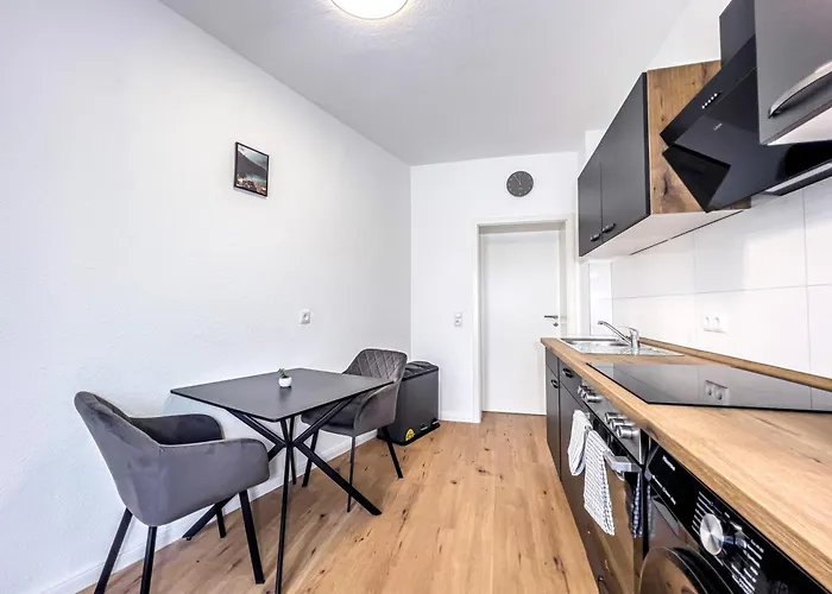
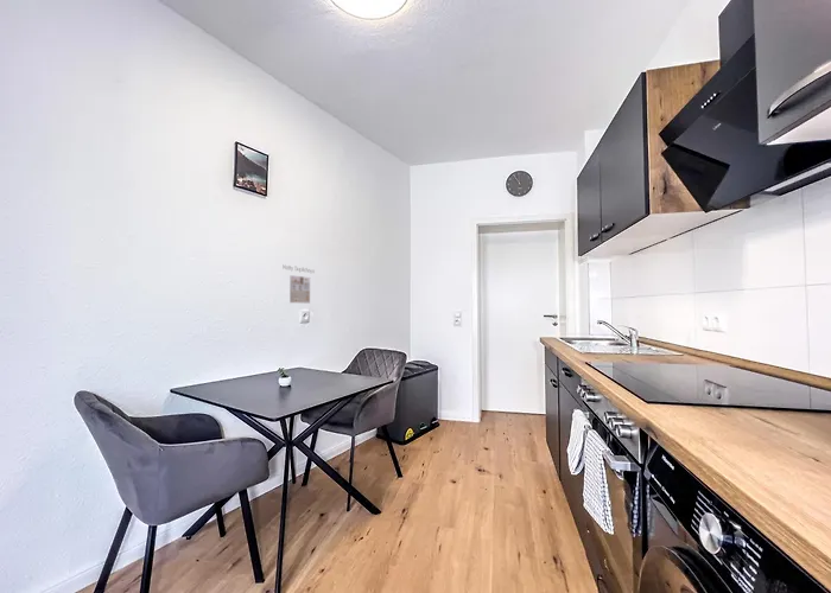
+ calendar (299, 285)
